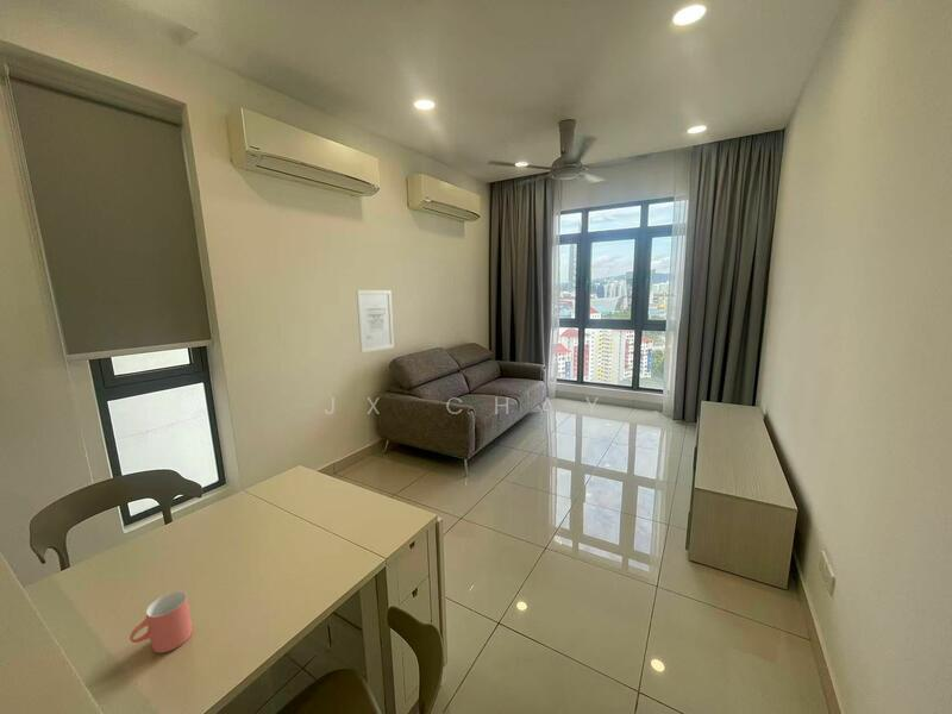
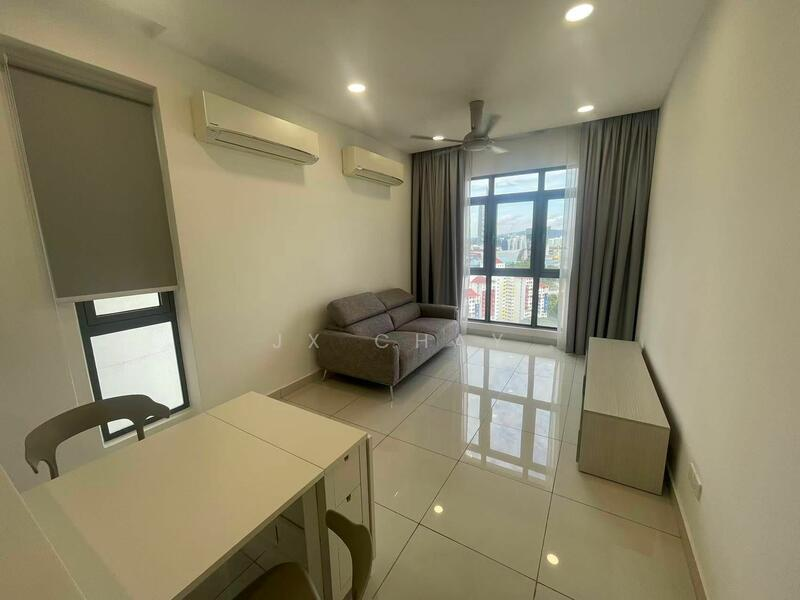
- cup (161, 626)
- wall art (376, 320)
